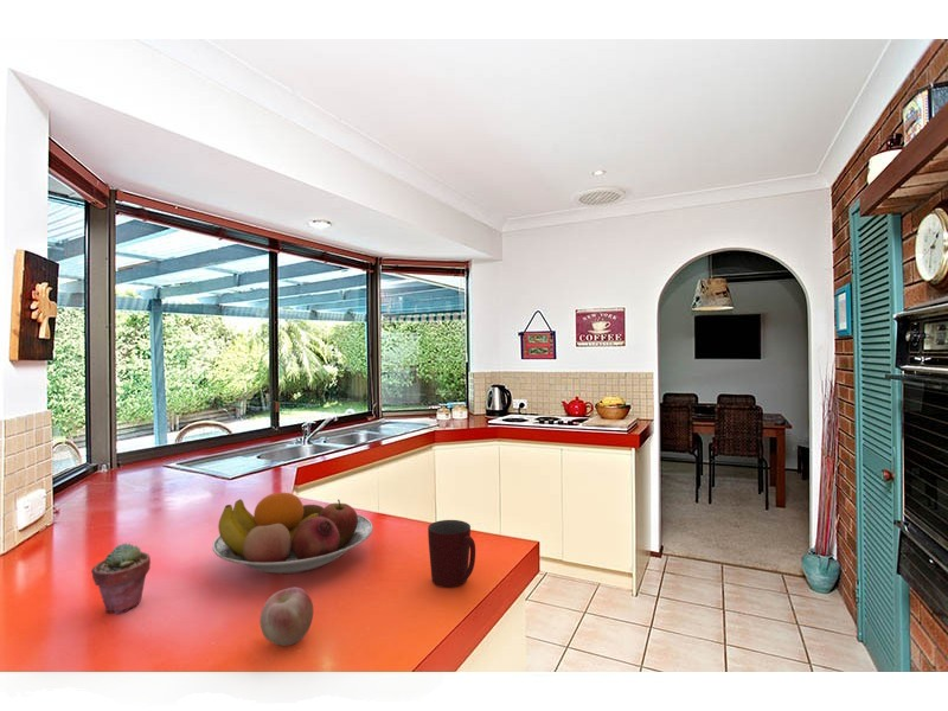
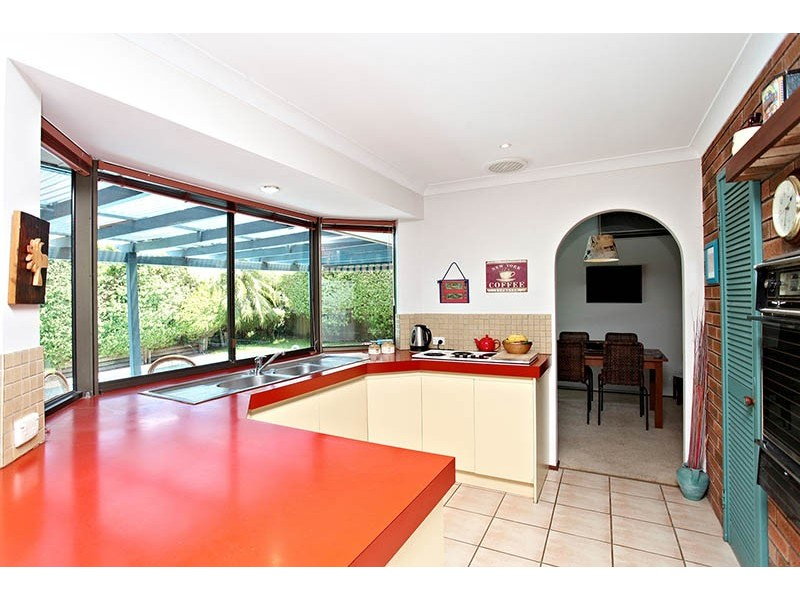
- apple (287, 616)
- mug (454, 555)
- fruit bowl (296, 526)
- potted succulent (122, 574)
